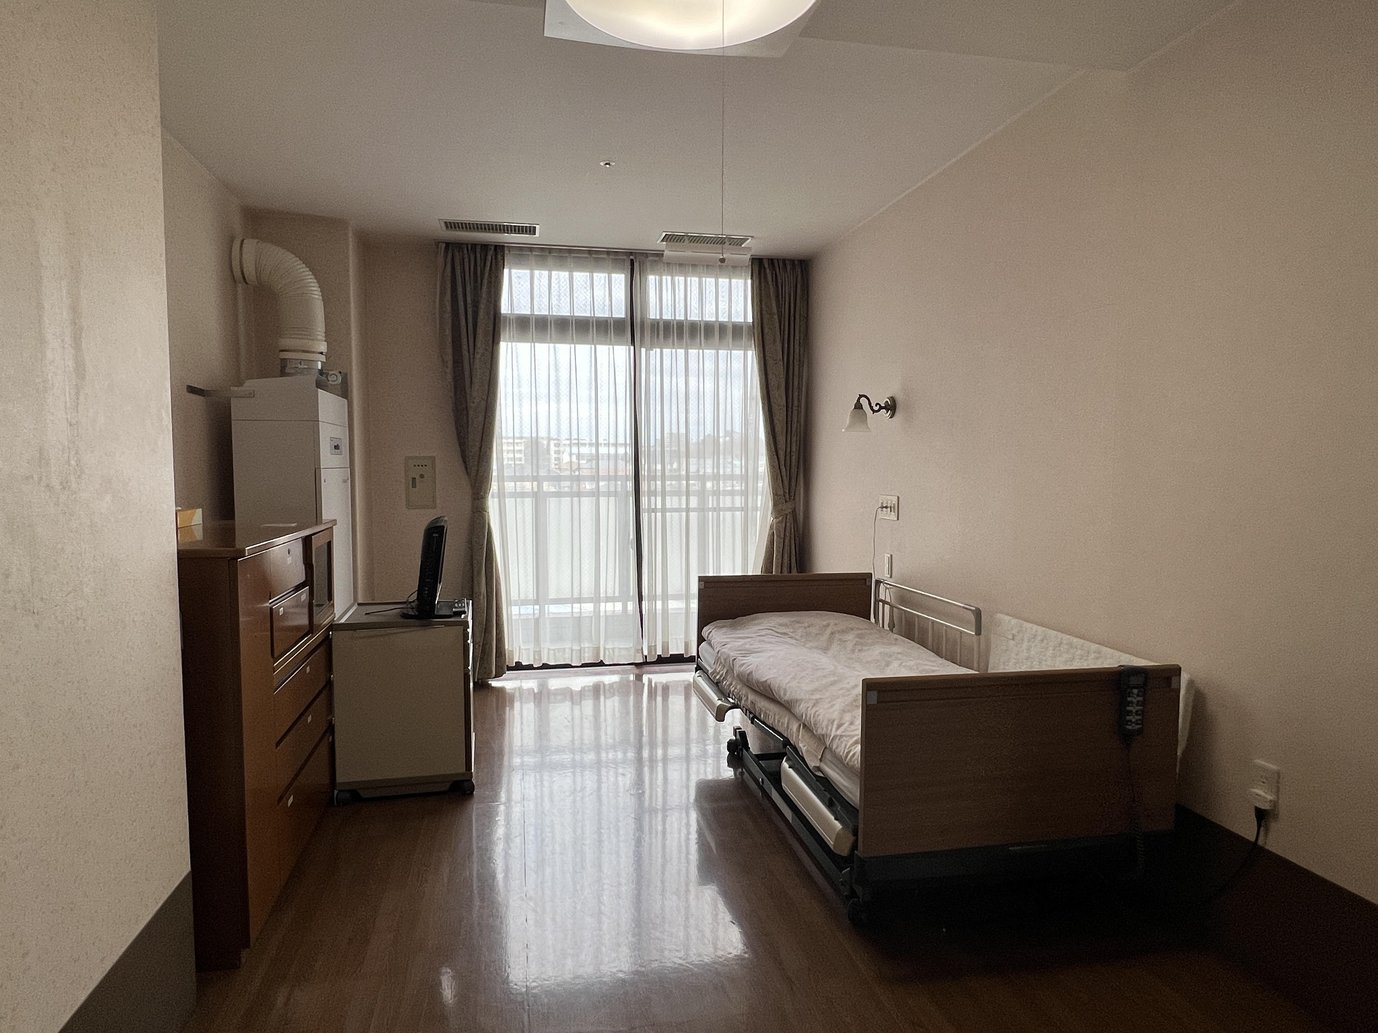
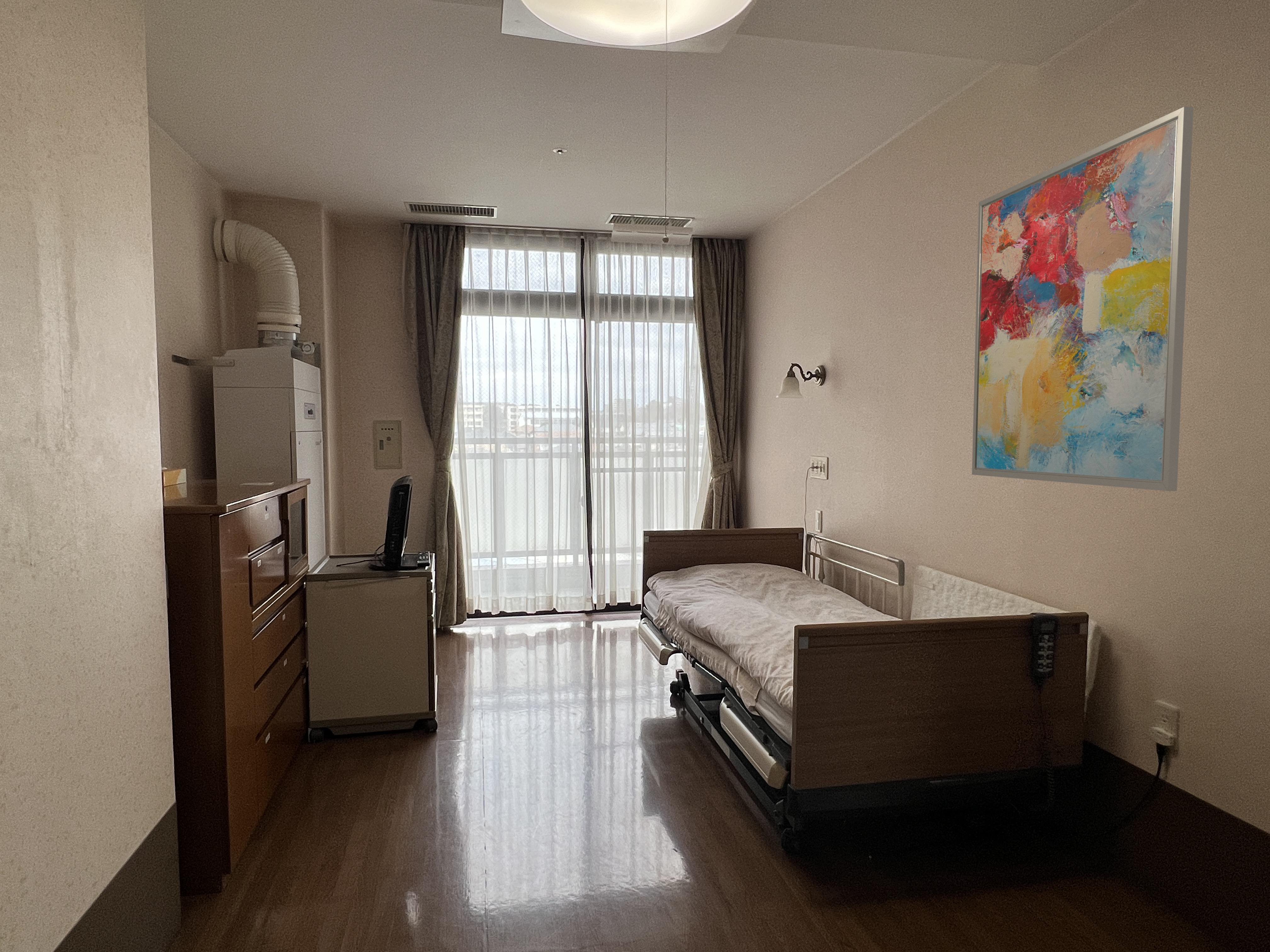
+ wall art (1062, 324)
